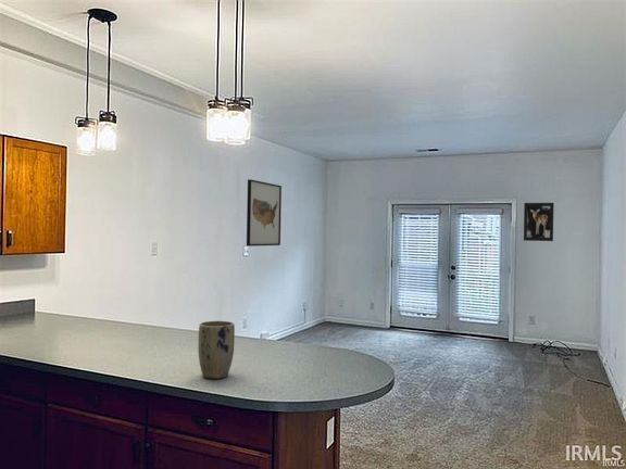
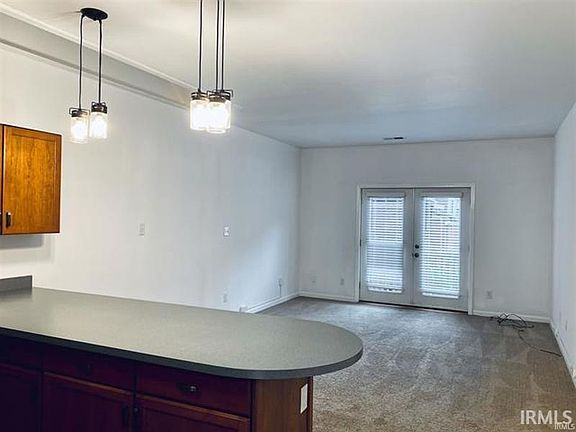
- wall art (538, 221)
- wall art (264, 214)
- plant pot (215, 348)
